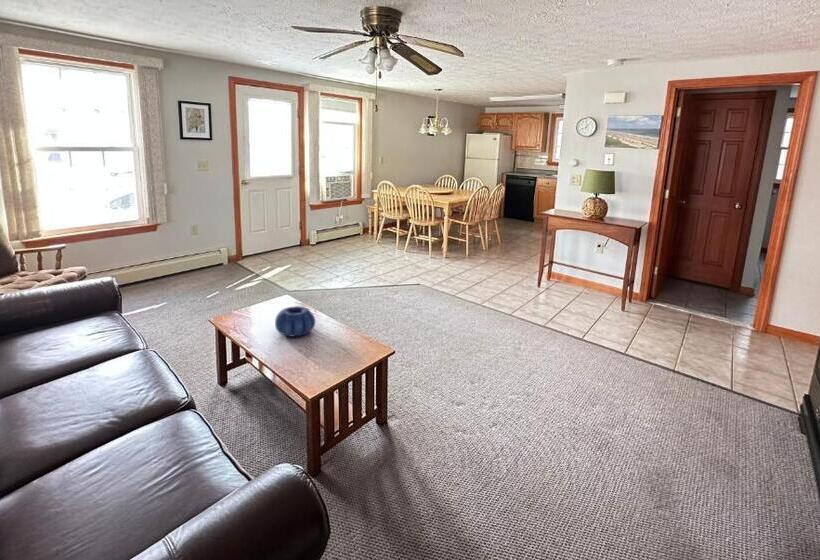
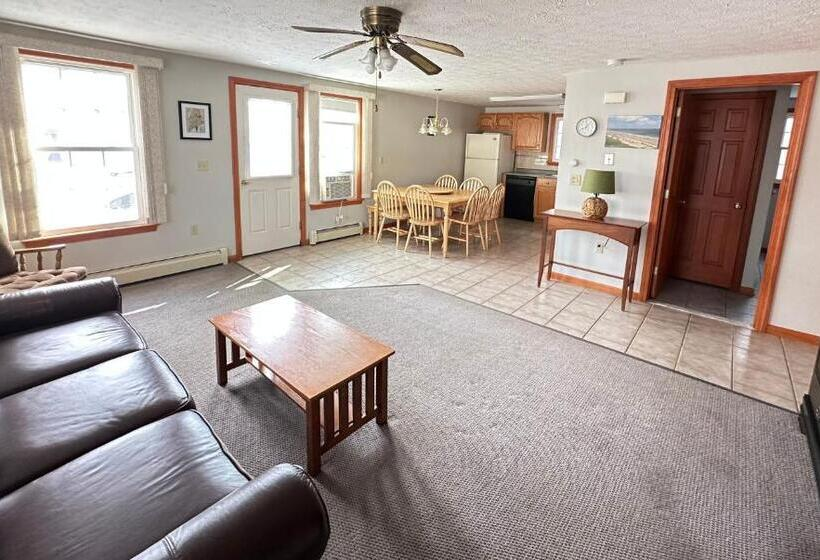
- decorative bowl (295, 320)
